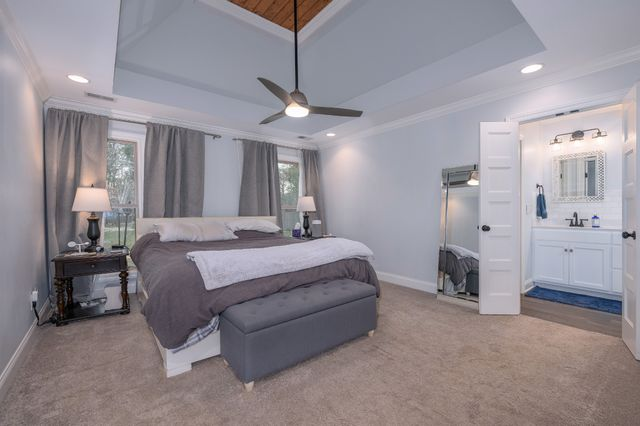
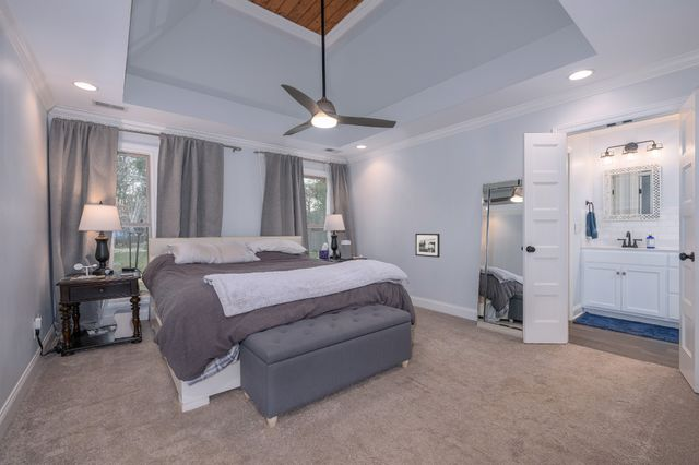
+ picture frame (427, 245)
